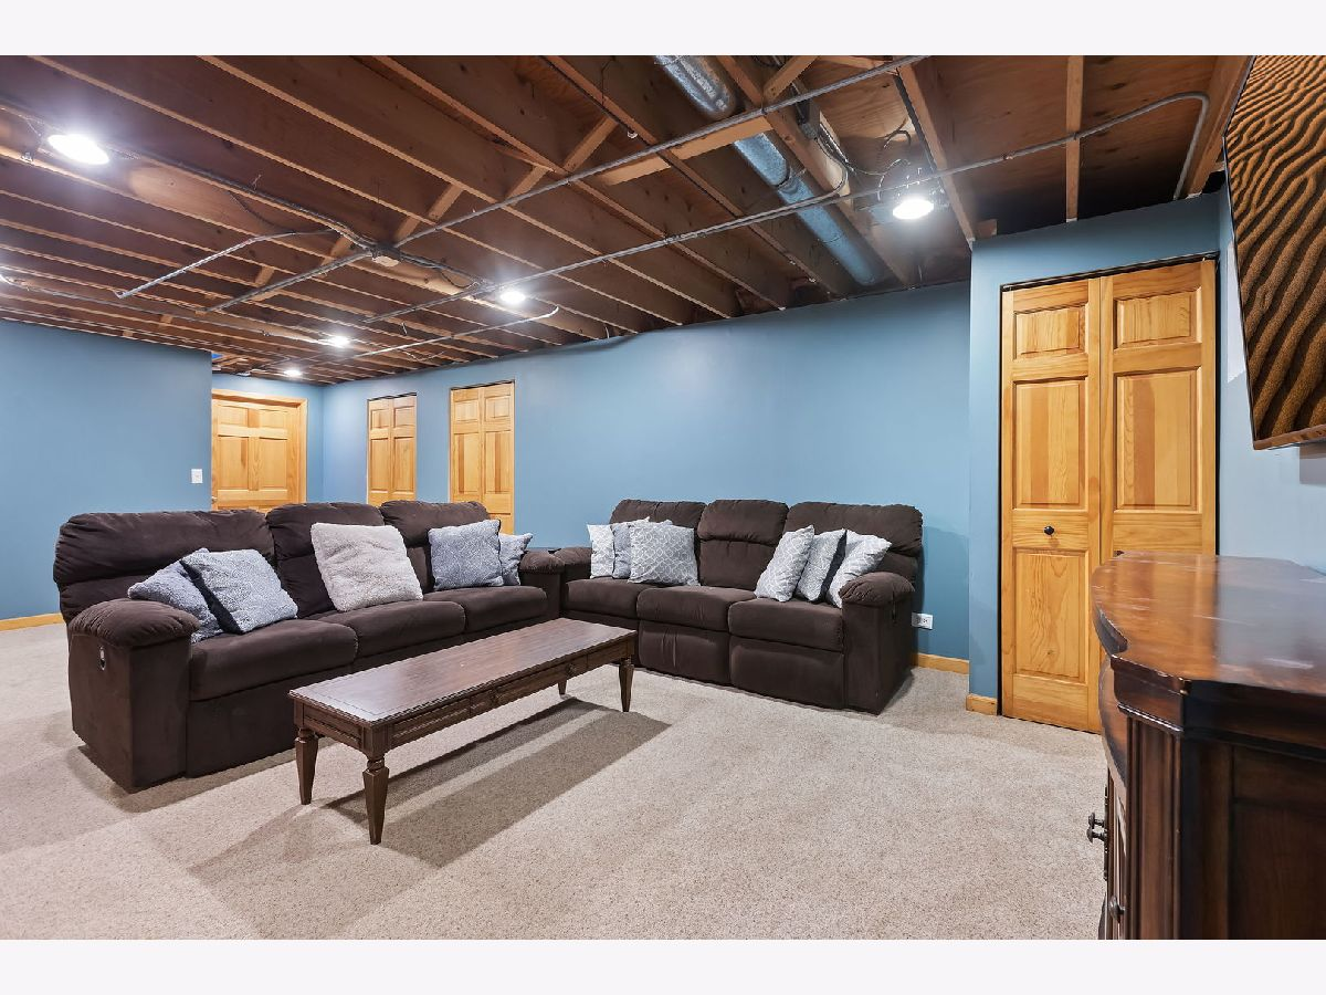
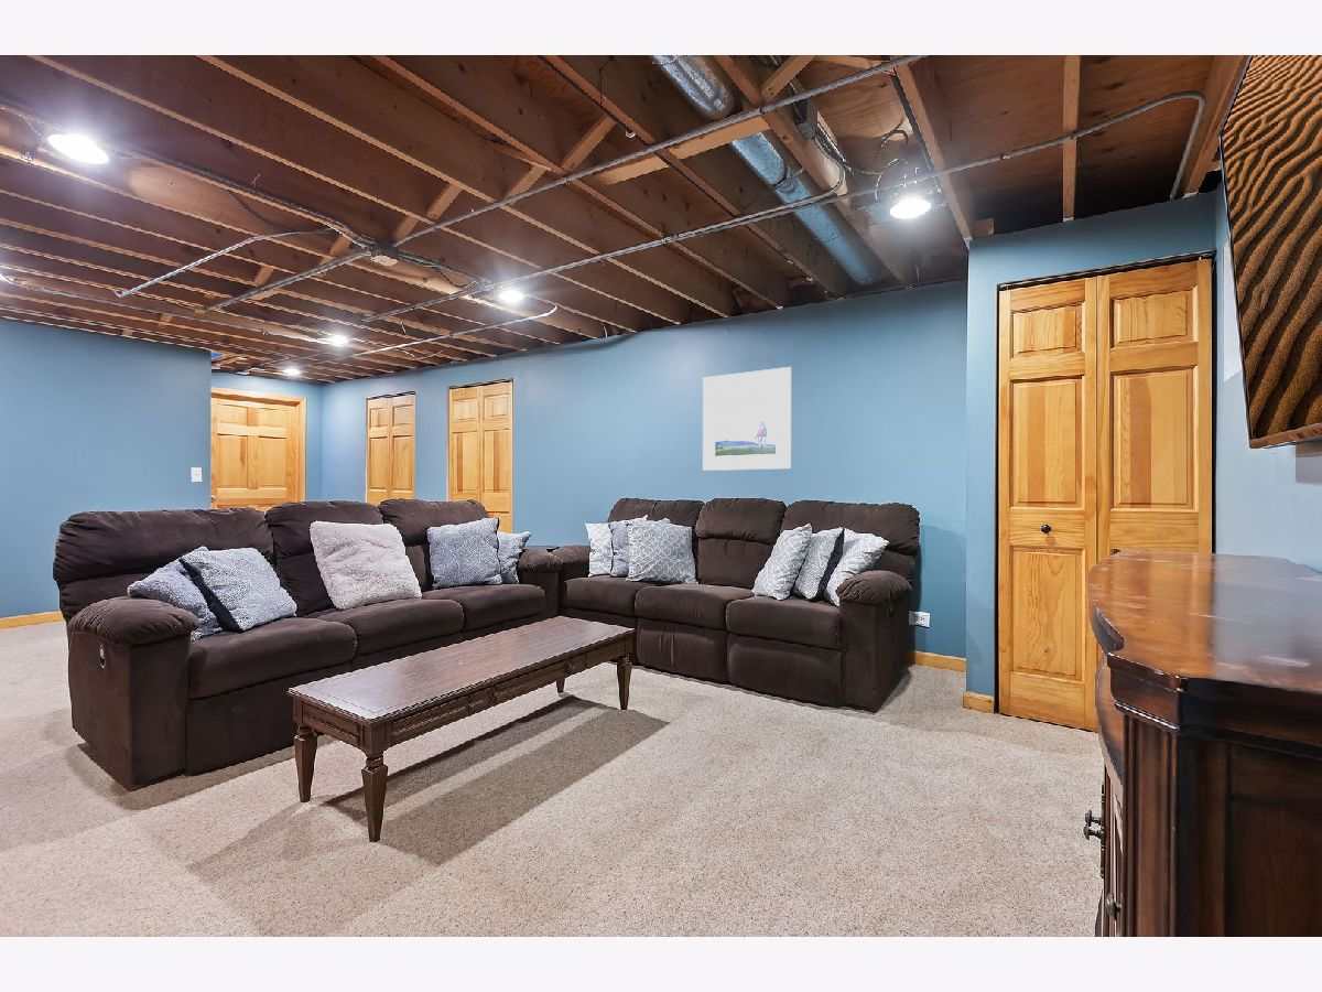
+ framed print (745, 420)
